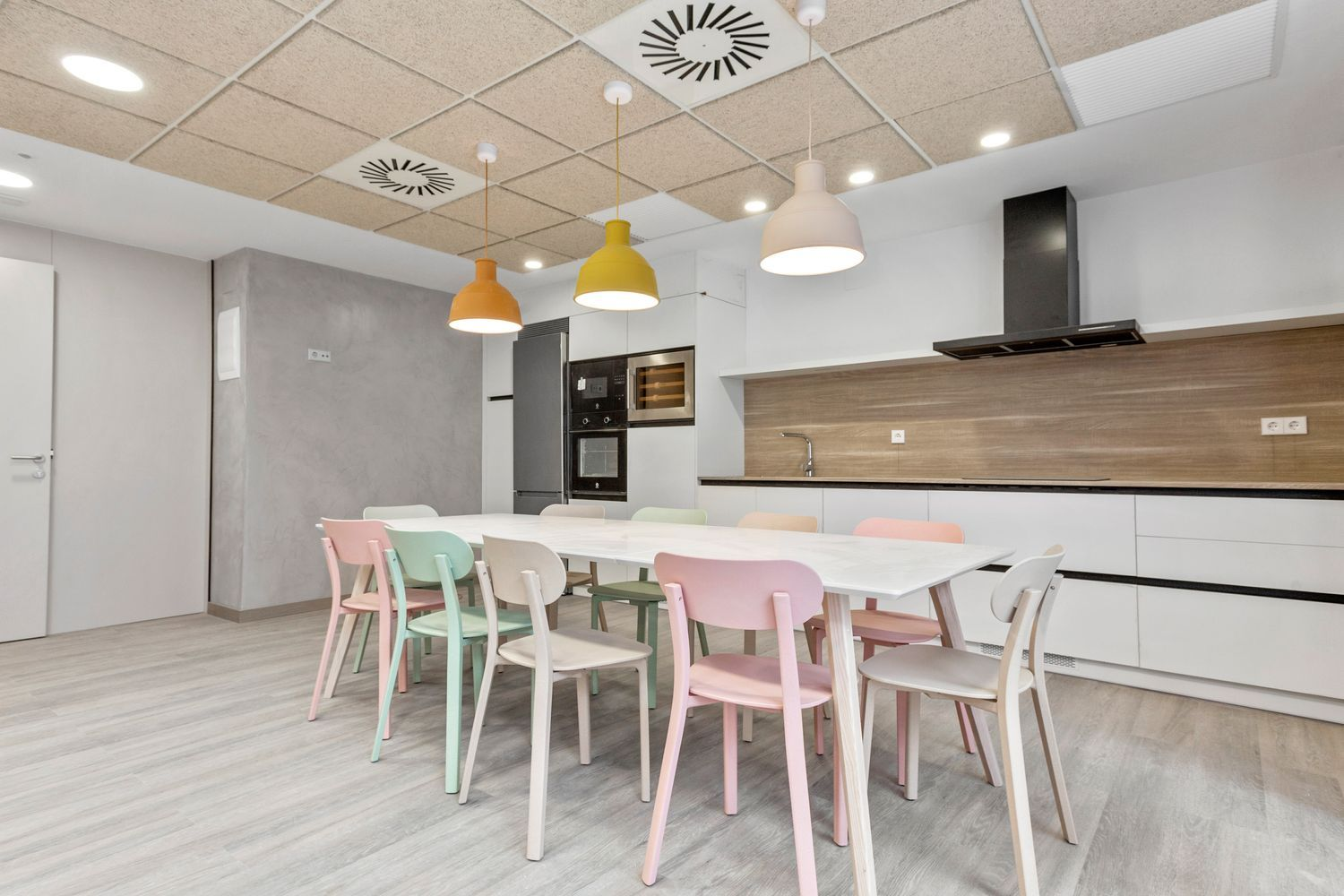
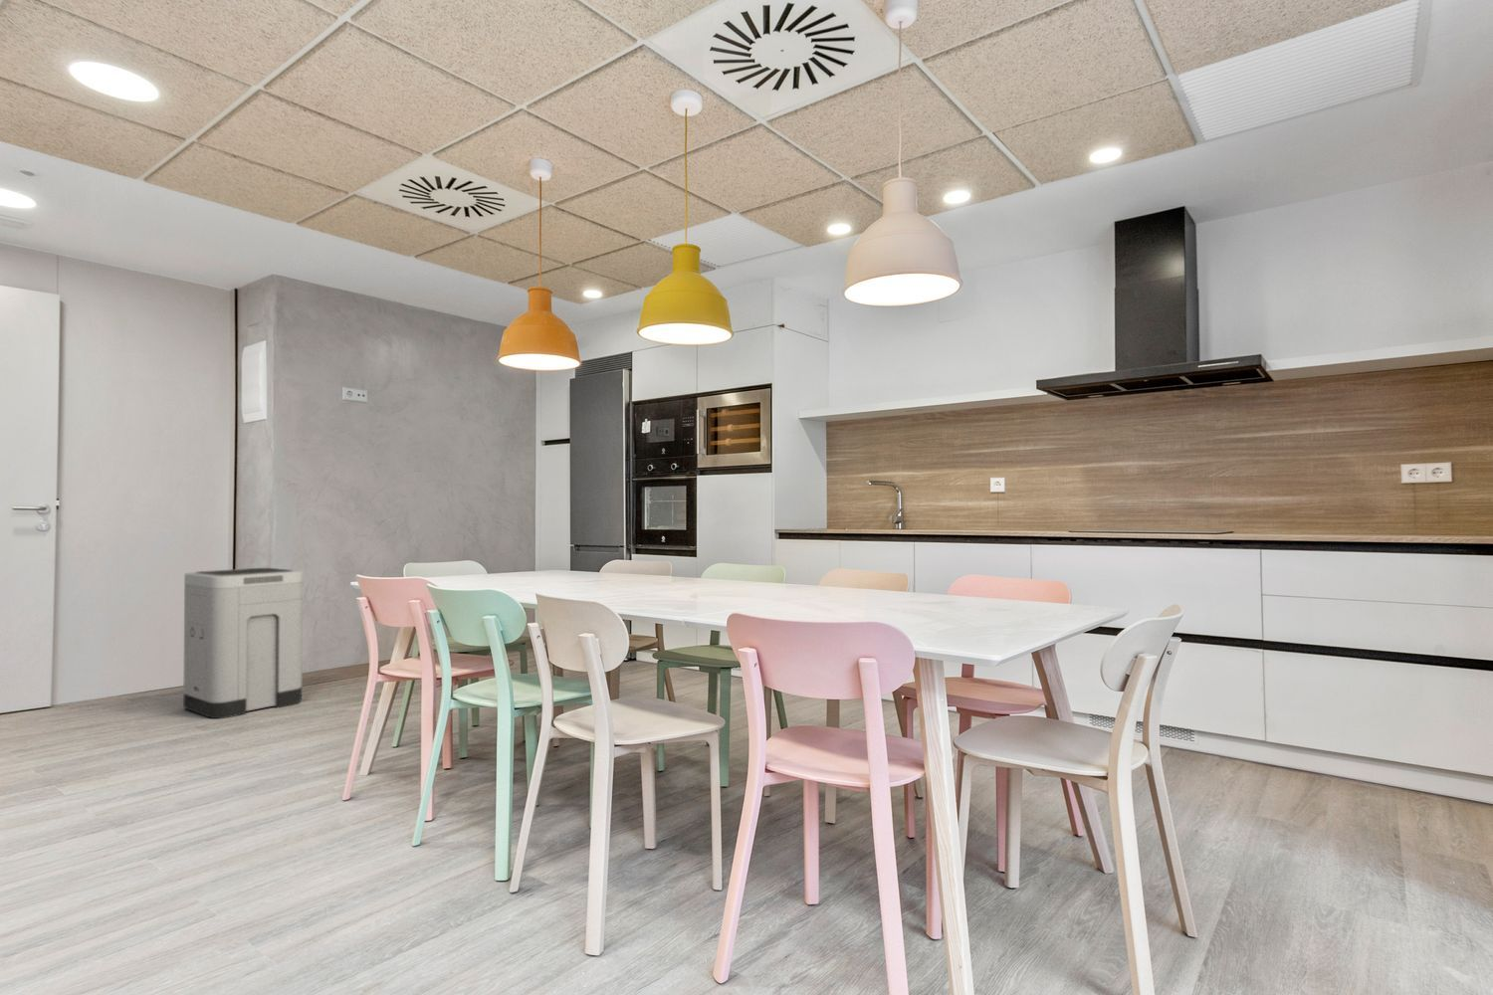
+ trash can (244, 637)
